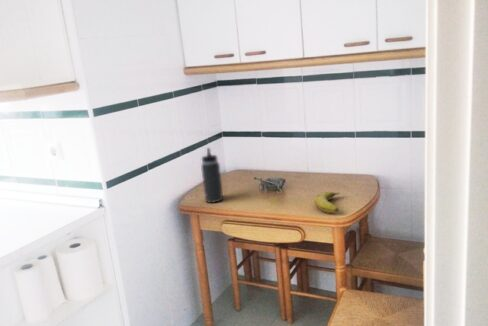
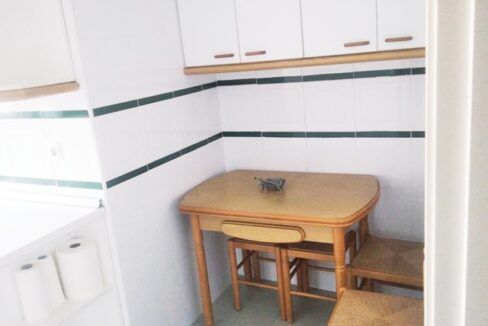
- thermos bottle (211, 173)
- banana (329, 199)
